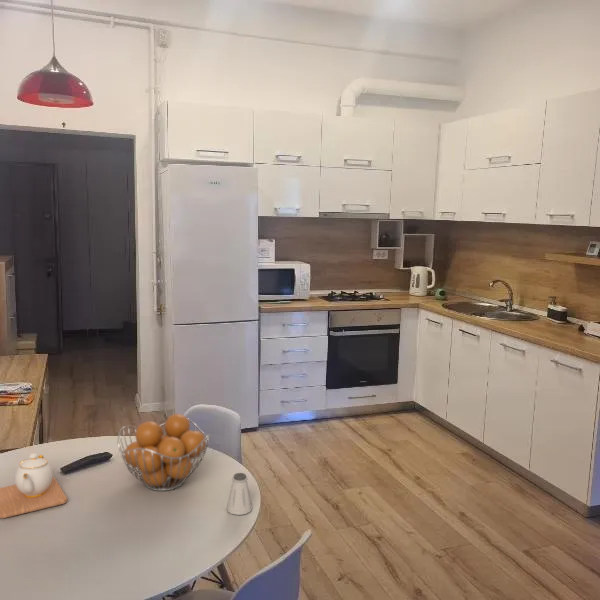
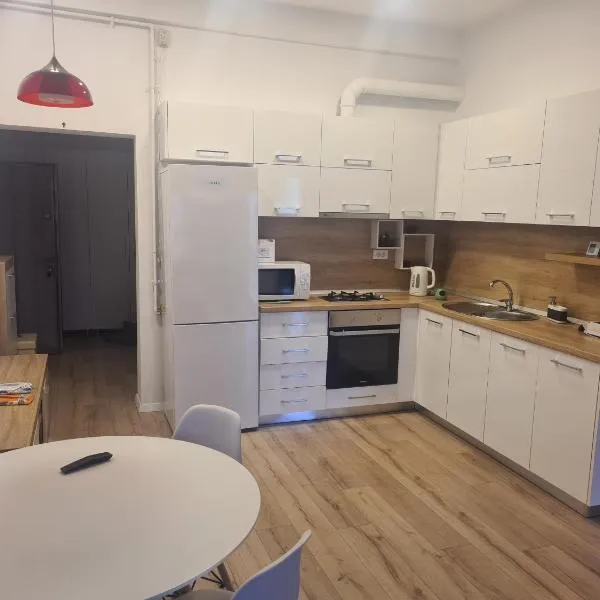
- saltshaker (239, 492)
- teapot (27, 476)
- fruit basket (164, 451)
